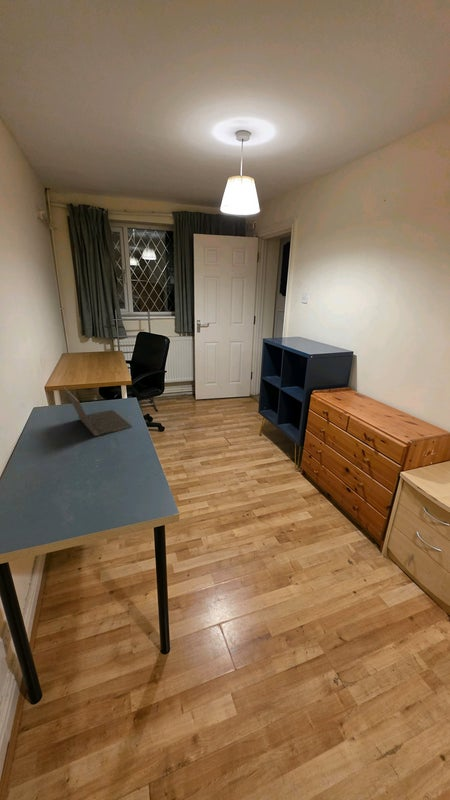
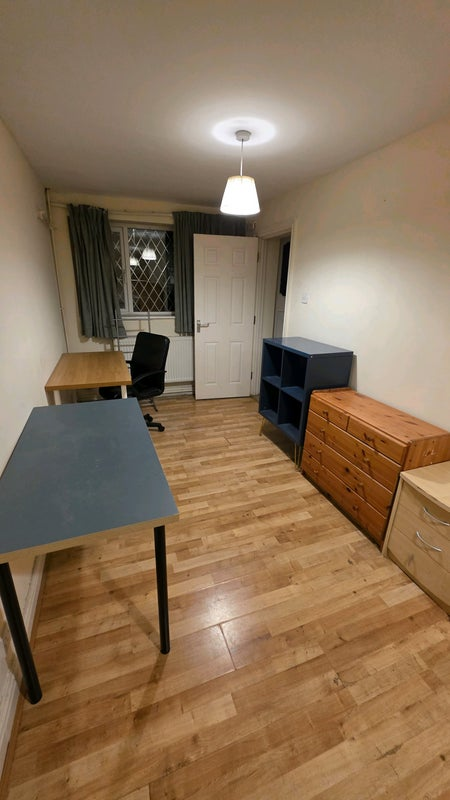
- laptop computer (99, 412)
